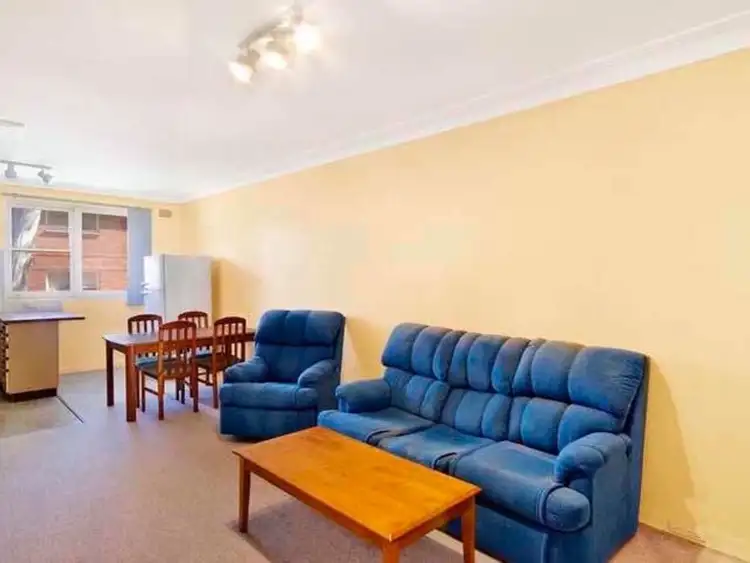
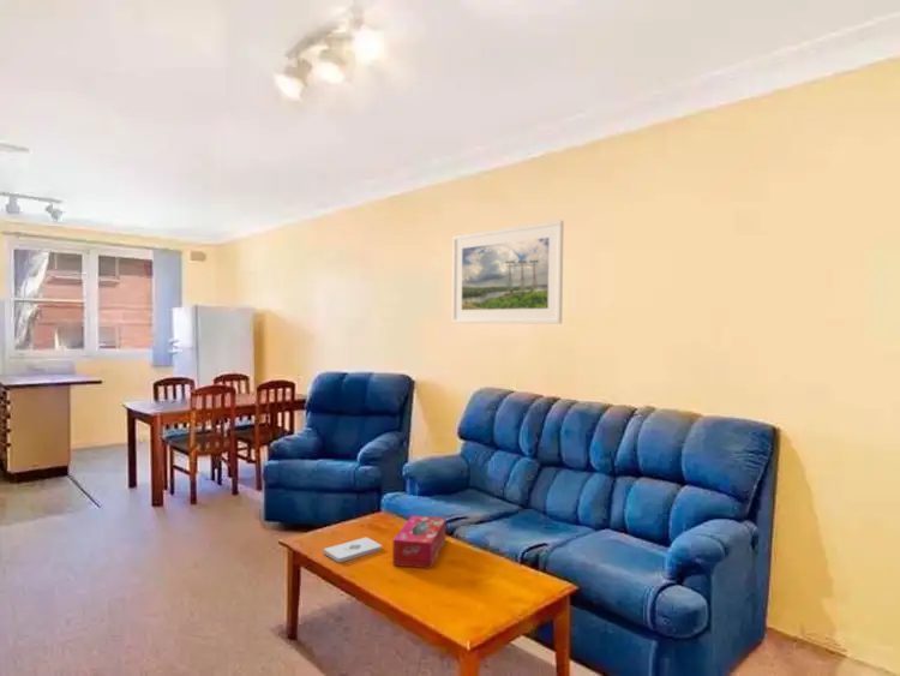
+ tissue box (420, 539)
+ notepad (353, 549)
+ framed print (502, 276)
